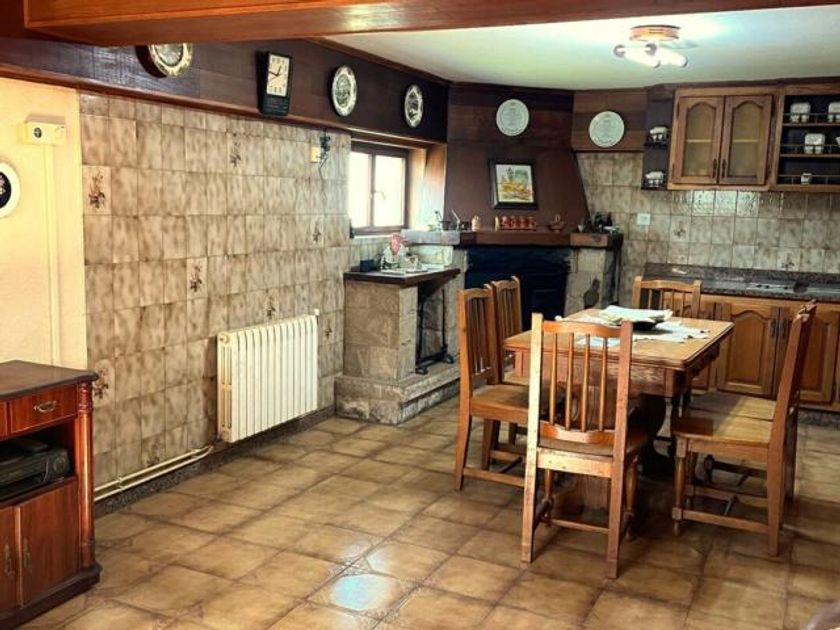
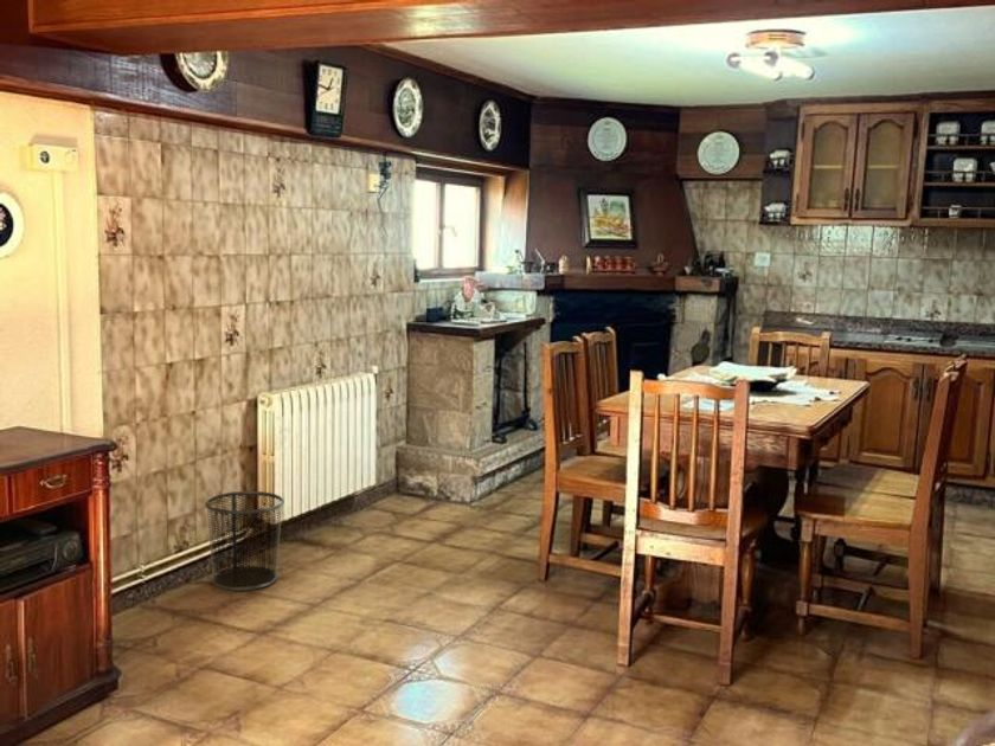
+ waste bin (244, 539)
